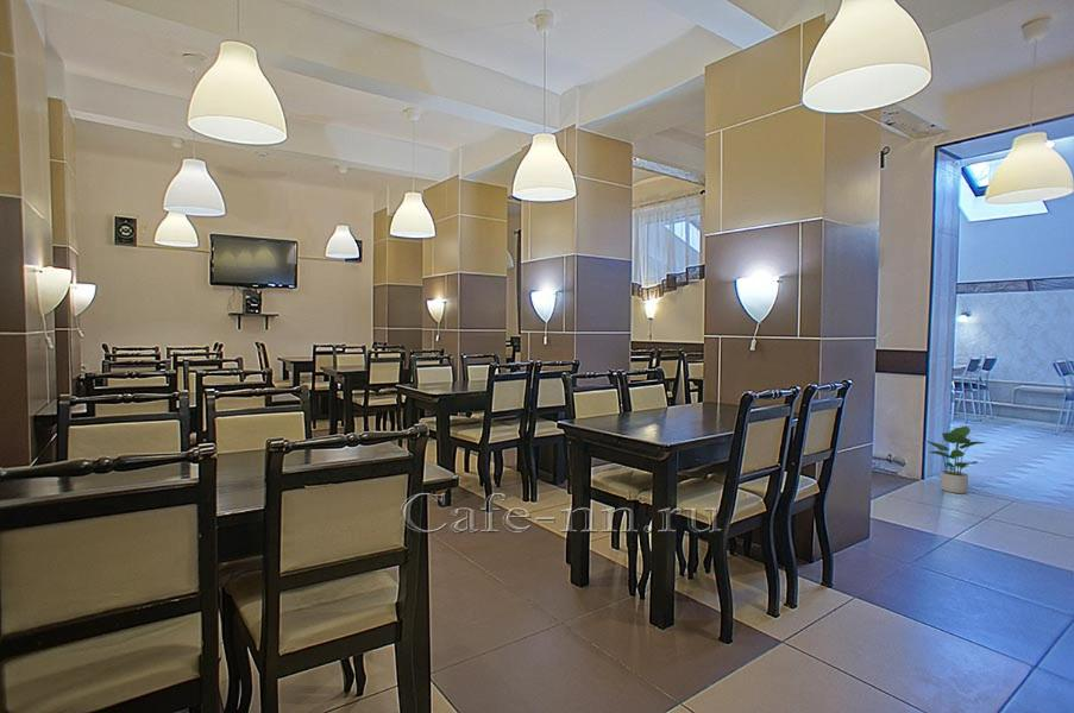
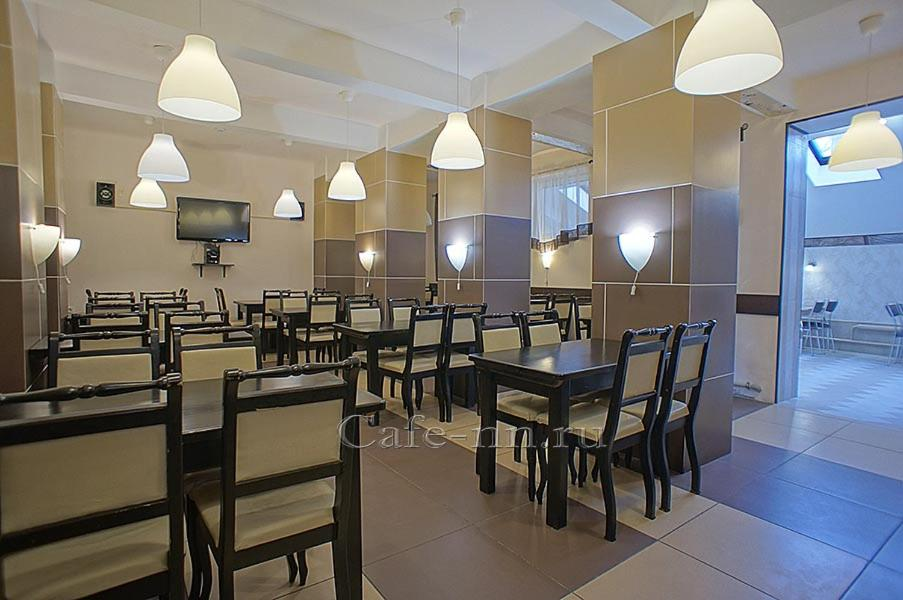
- potted plant (950, 458)
